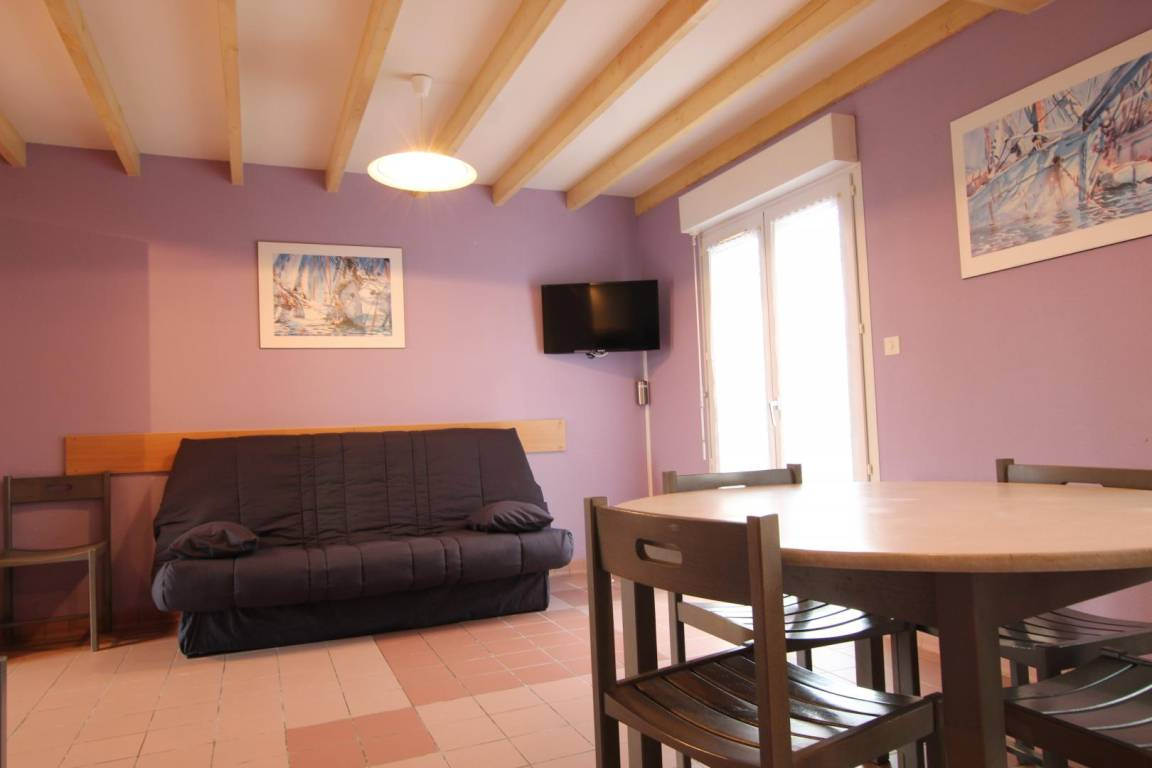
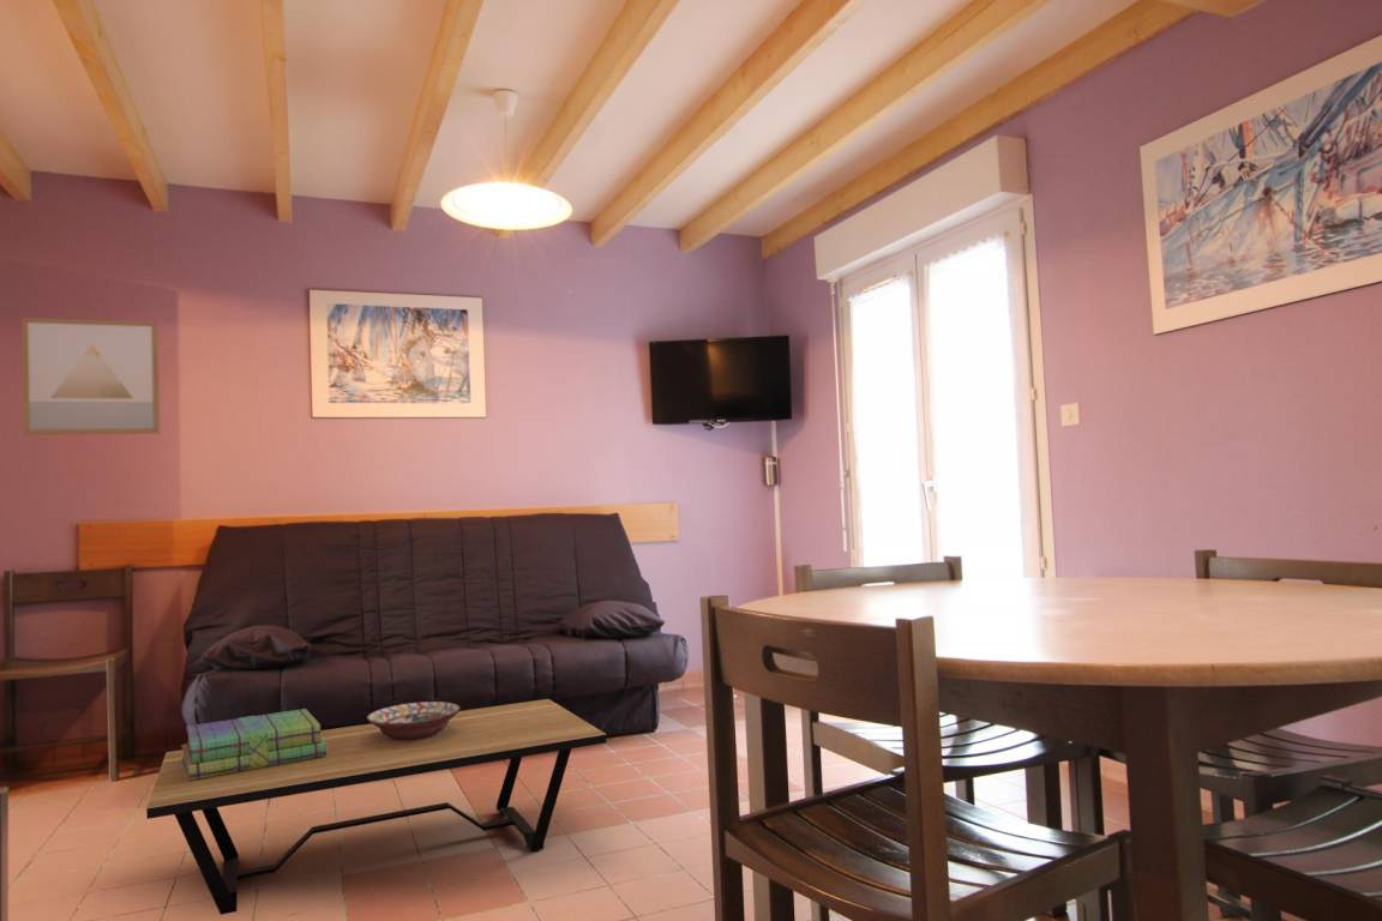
+ coffee table (391, 812)
+ wall art (92, 377)
+ decorative bowl (414, 724)
+ stack of books (253, 744)
